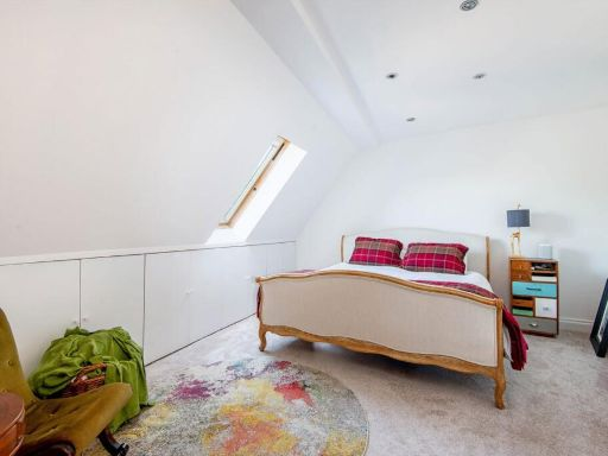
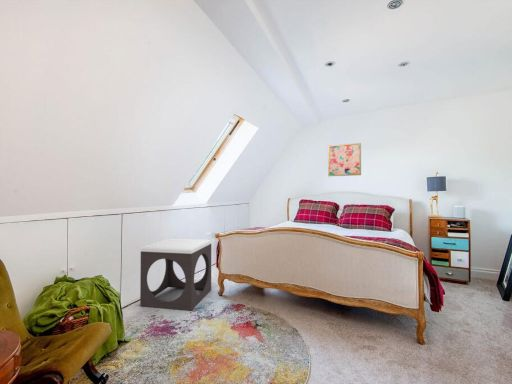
+ footstool (181, 267)
+ wall art (344, 160)
